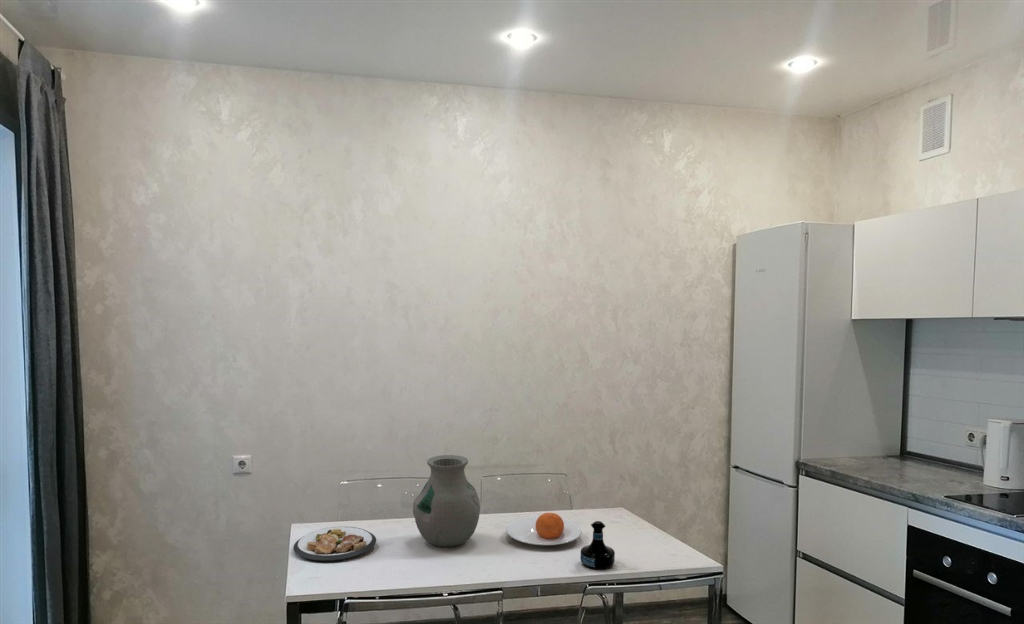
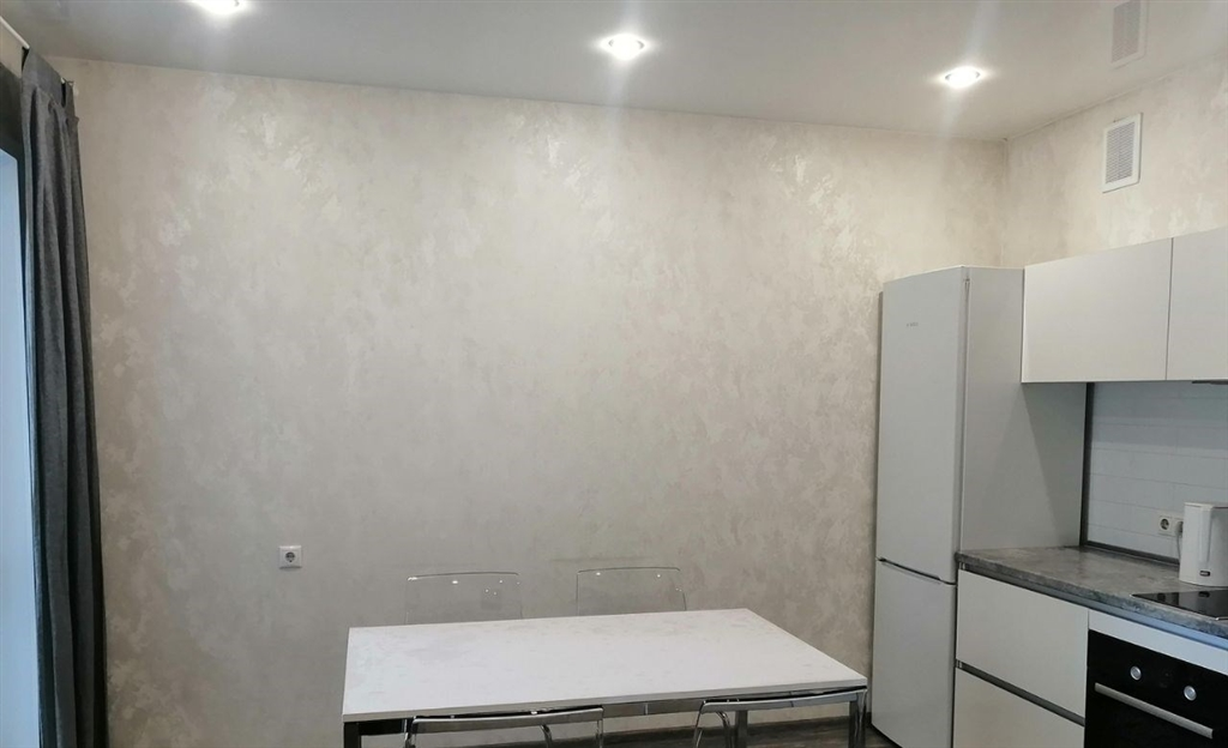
- plate (335, 540)
- plate (543, 526)
- vase (446, 500)
- tequila bottle (597, 543)
